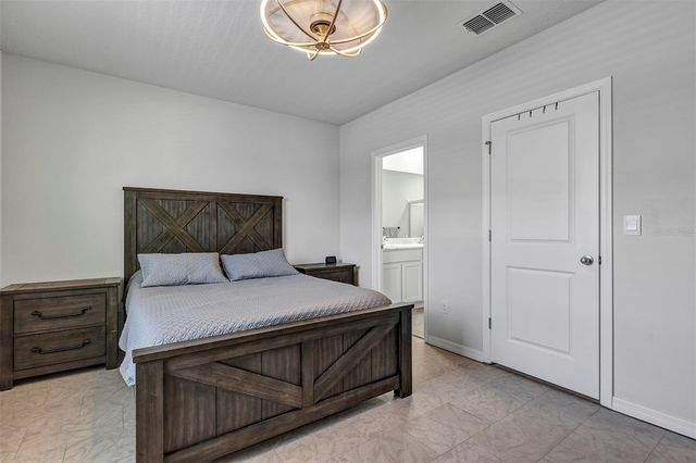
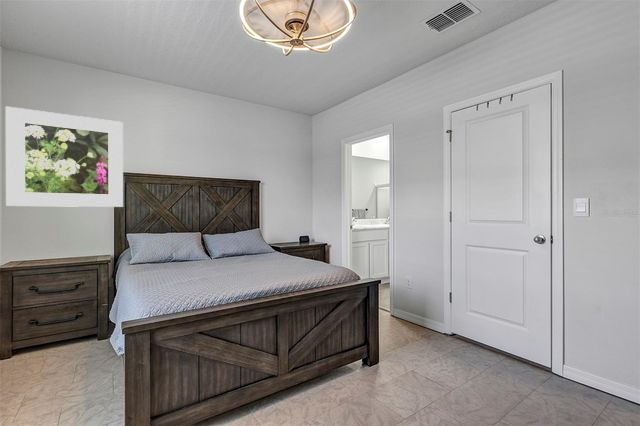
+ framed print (69, 160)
